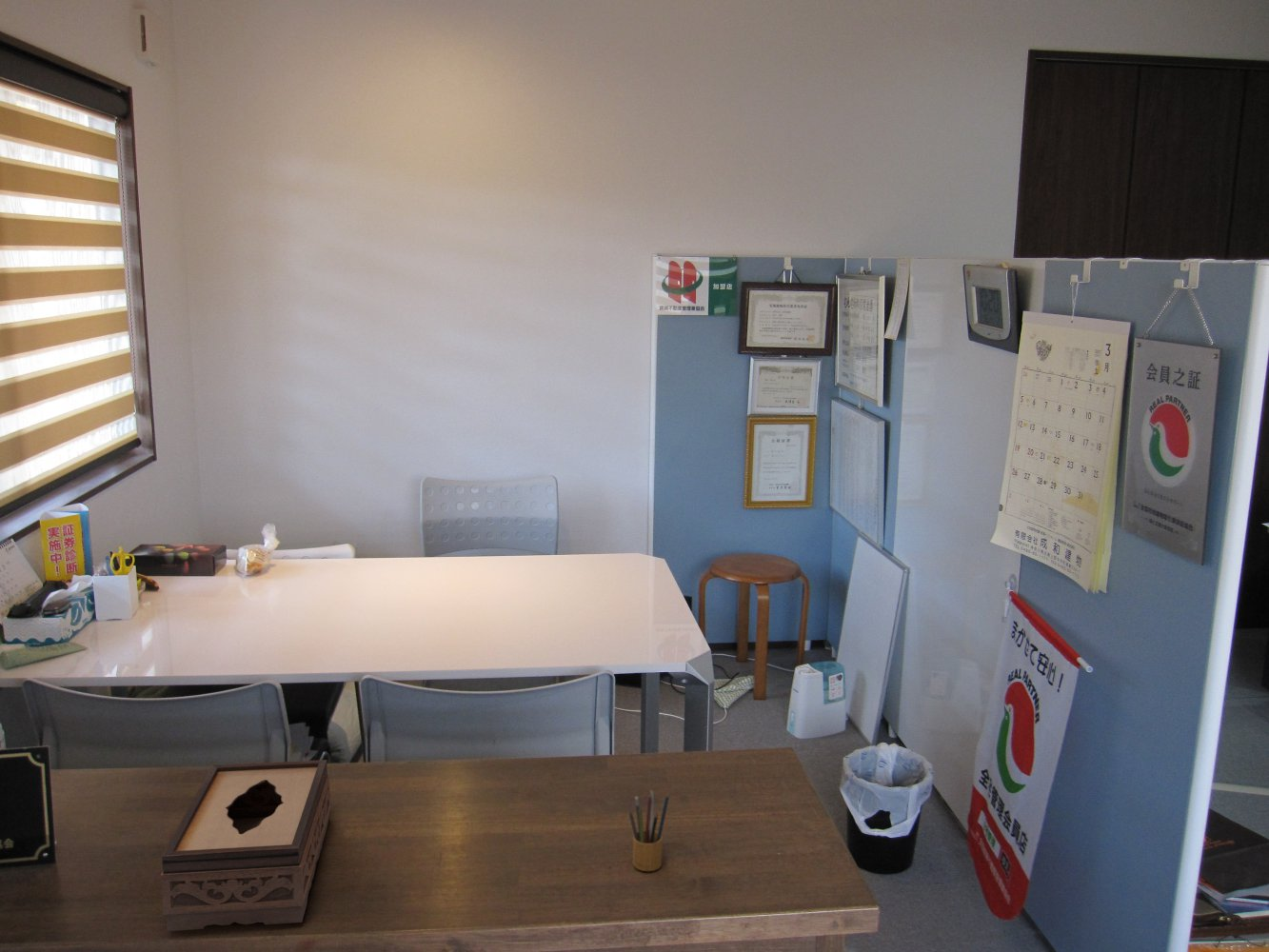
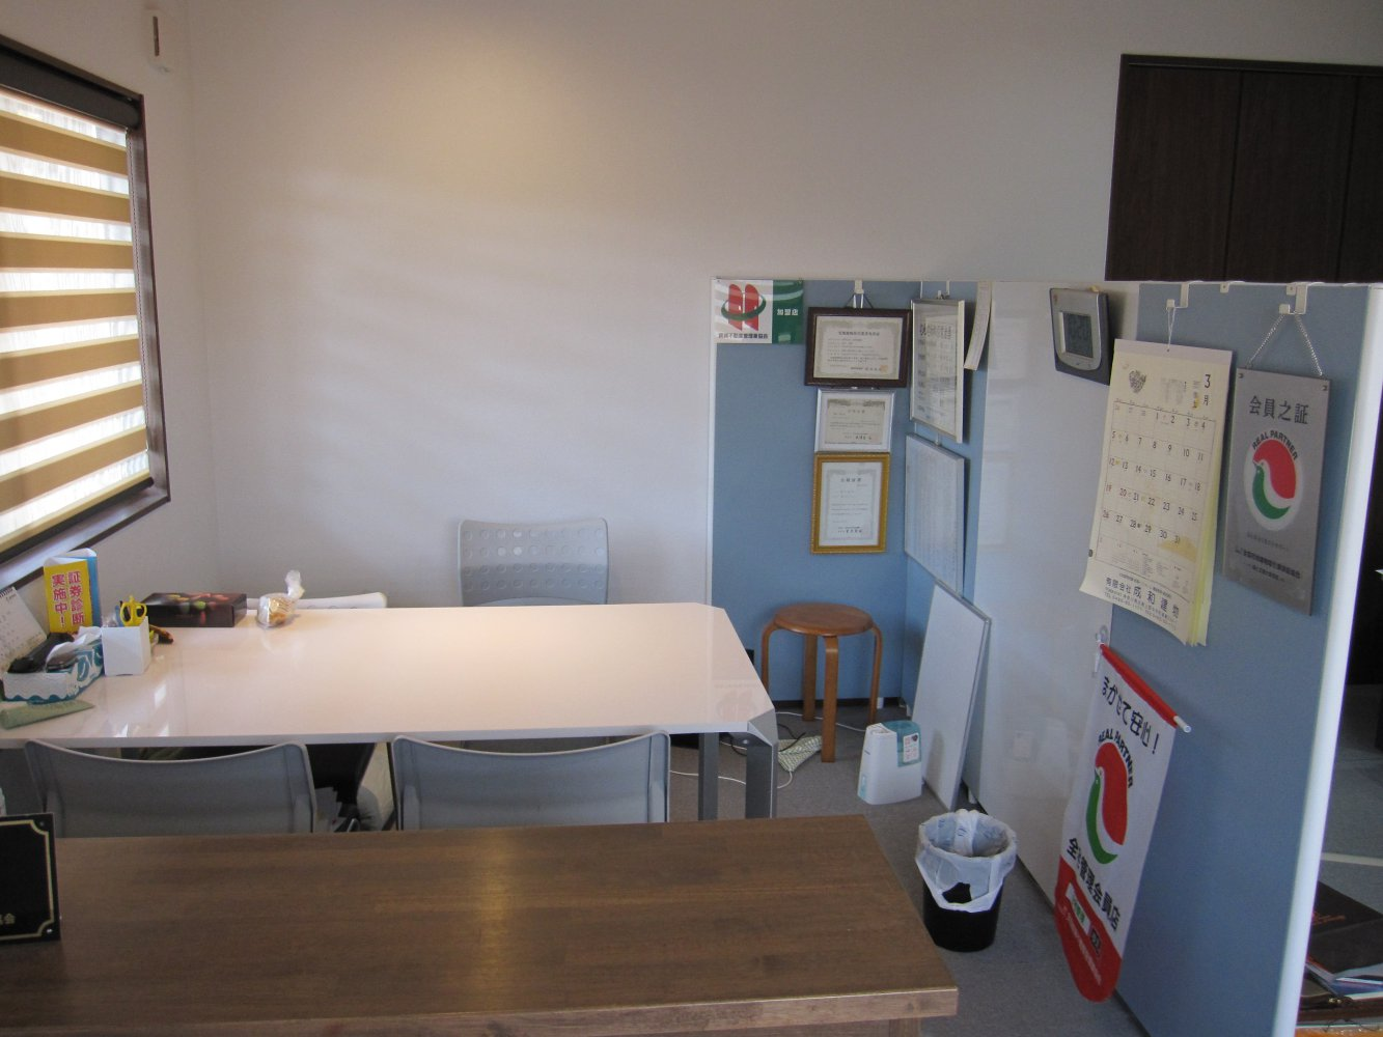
- pencil box (649, 830)
- tissue box (253, 838)
